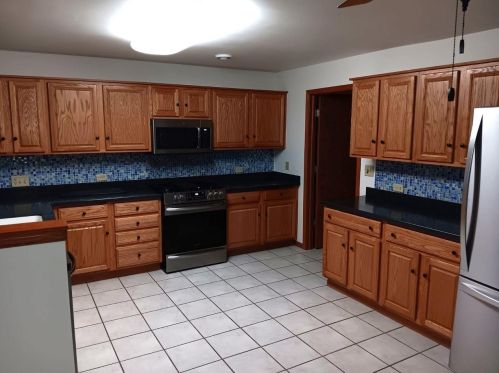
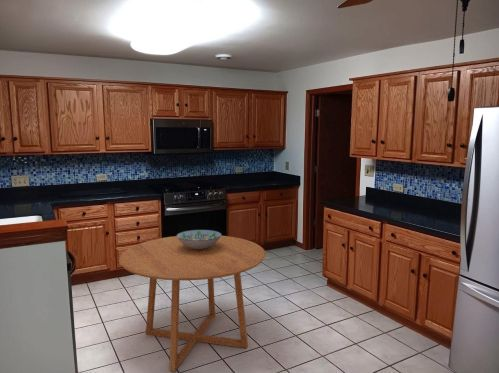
+ dining table (208, 296)
+ decorative bowl (199, 241)
